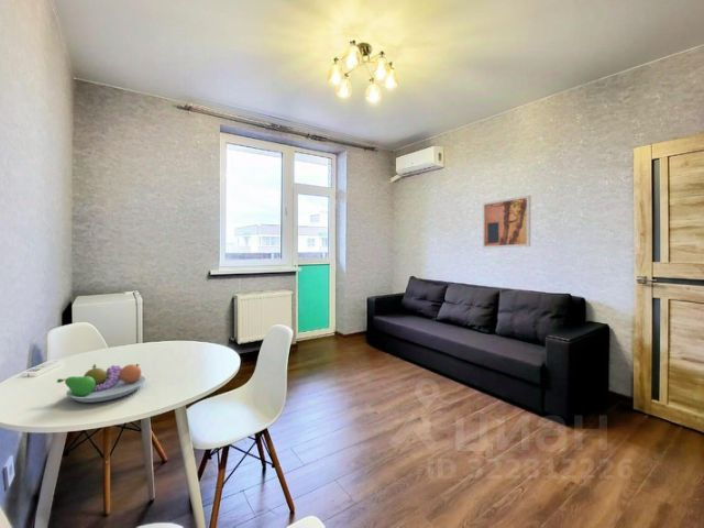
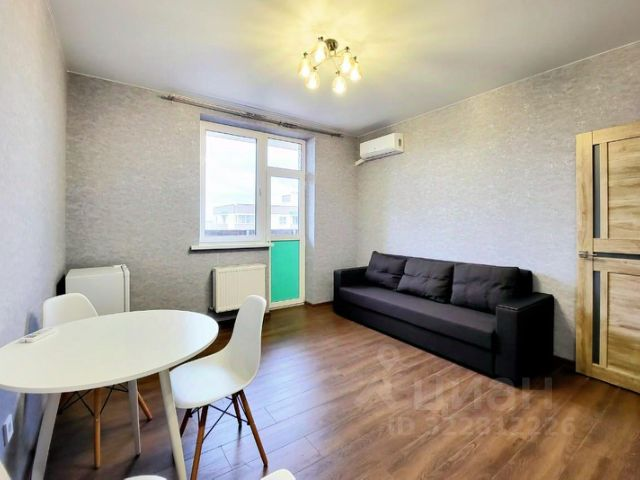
- fruit bowl (105, 378)
- wall art (505, 223)
